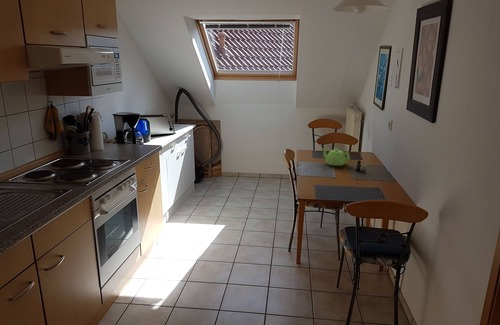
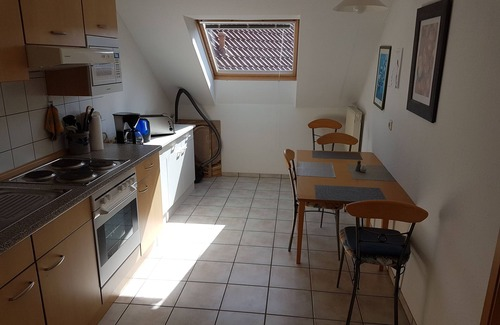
- teapot (335, 156)
